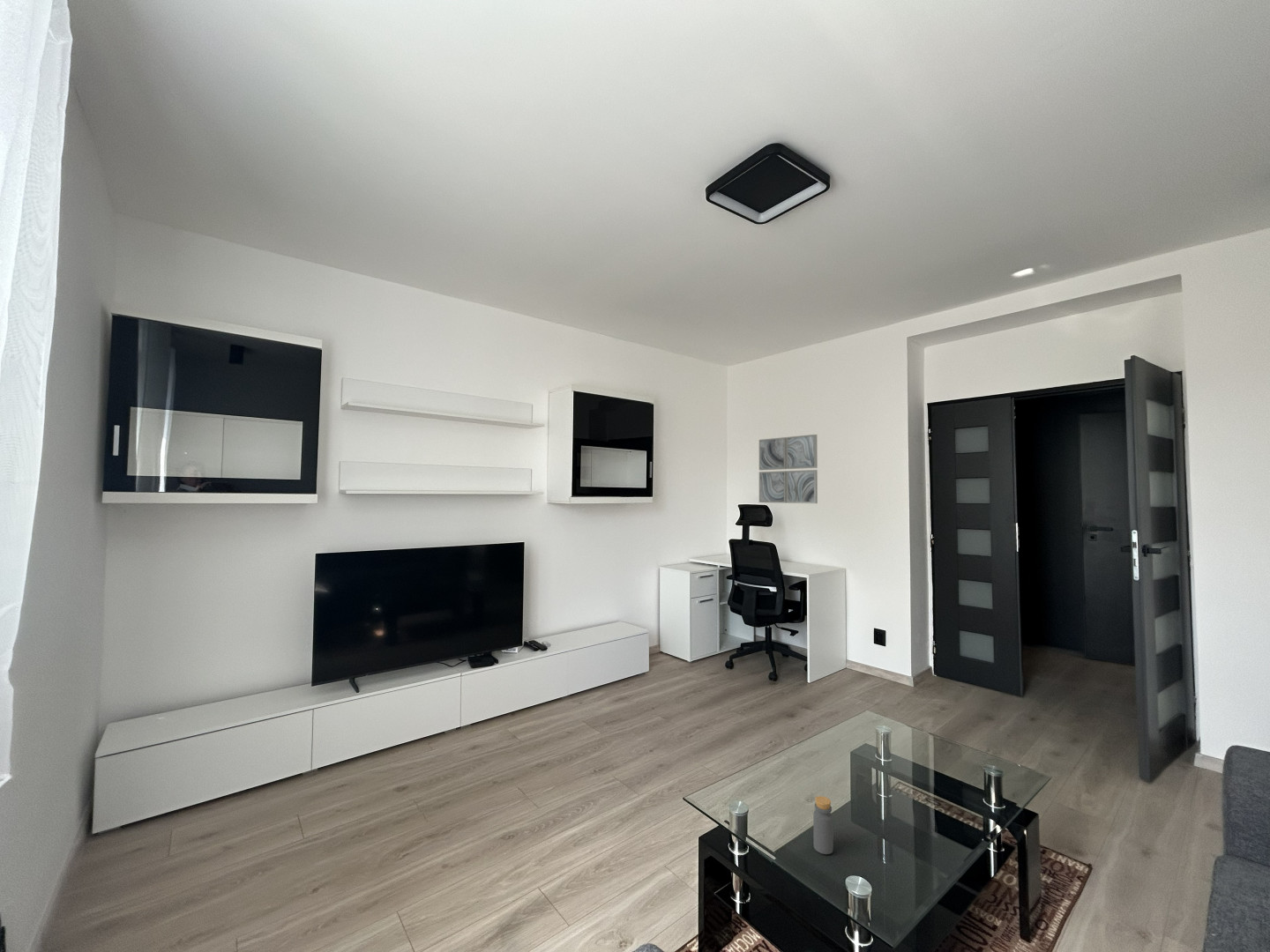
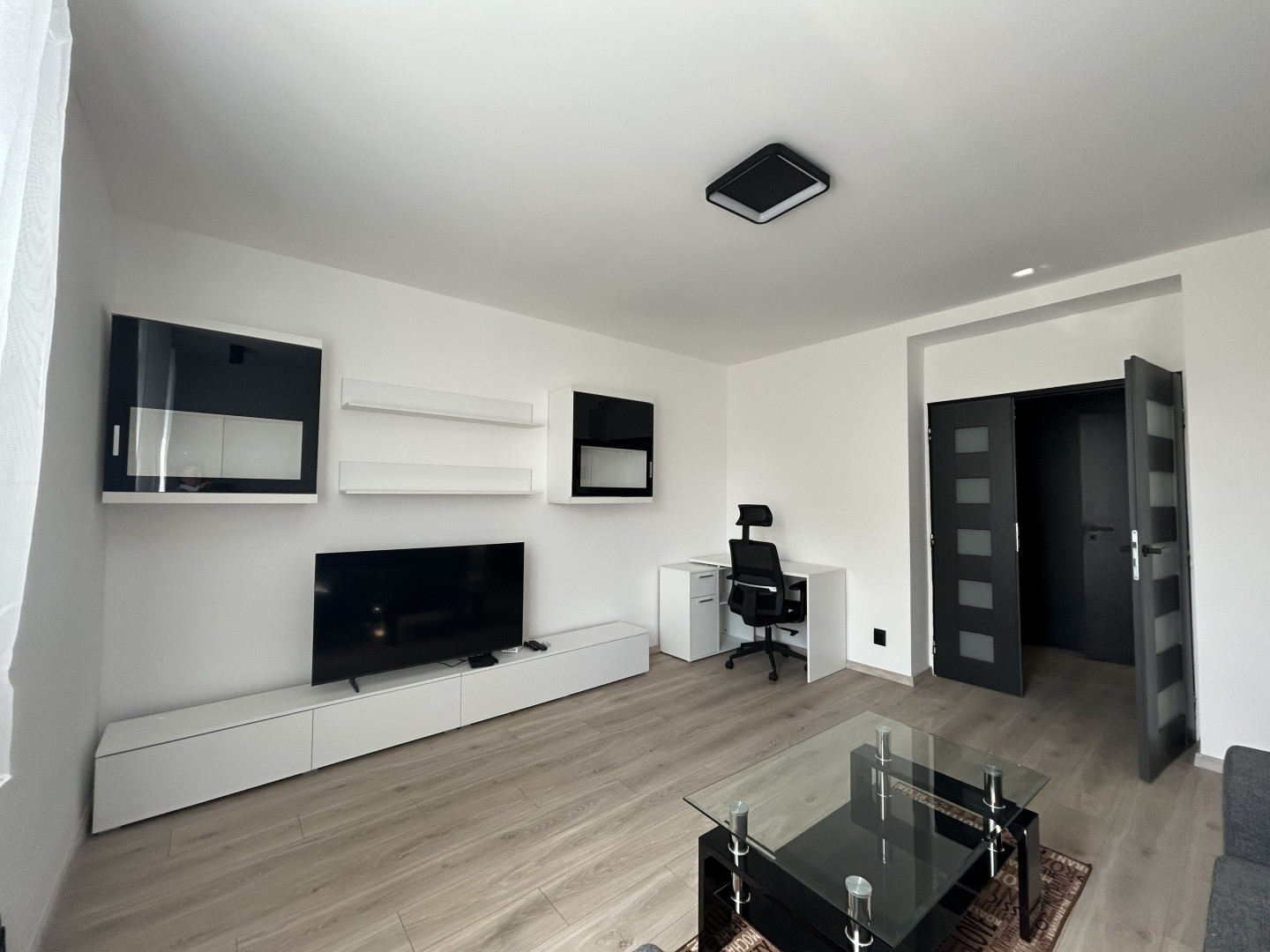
- wall art (787, 471)
- bottle (823, 824)
